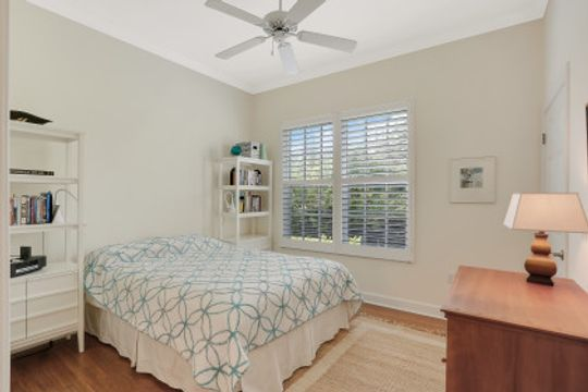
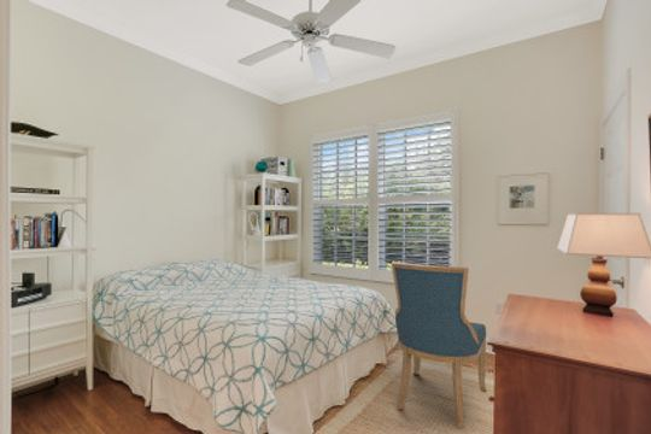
+ chair (438, 330)
